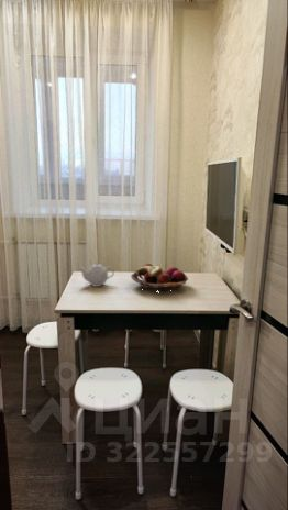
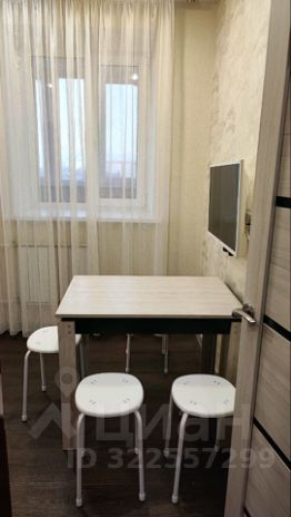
- teapot (97, 273)
- fruit basket (158, 276)
